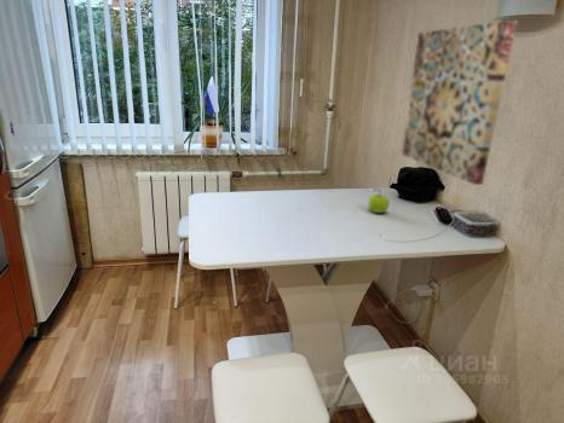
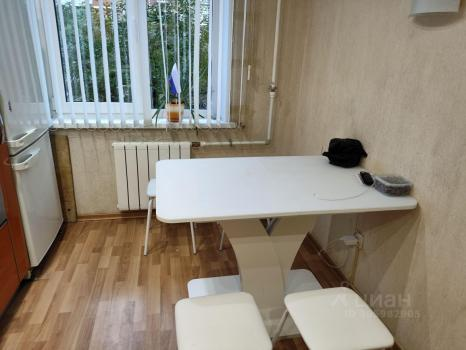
- fruit (376, 199)
- wall art (448, 102)
